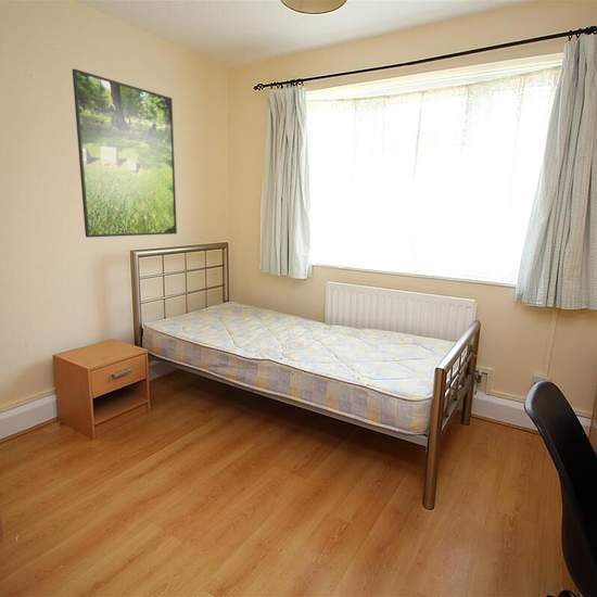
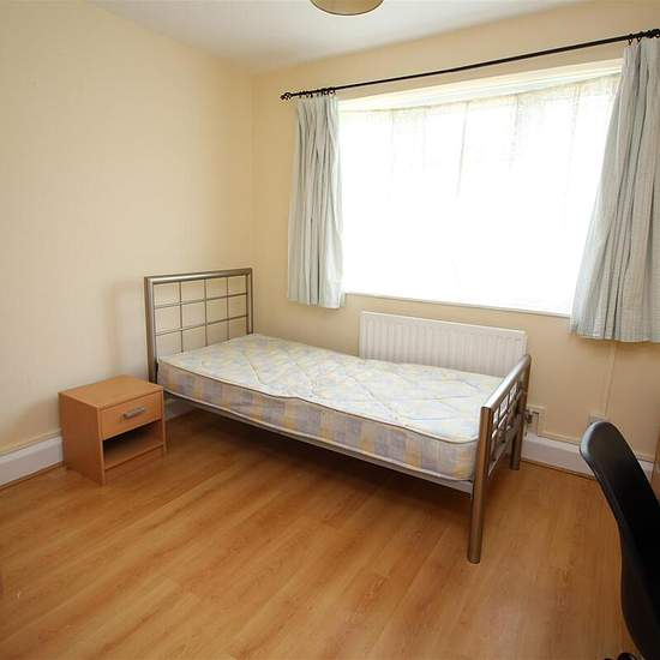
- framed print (131, 163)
